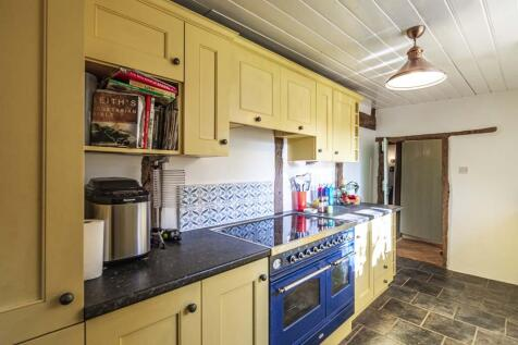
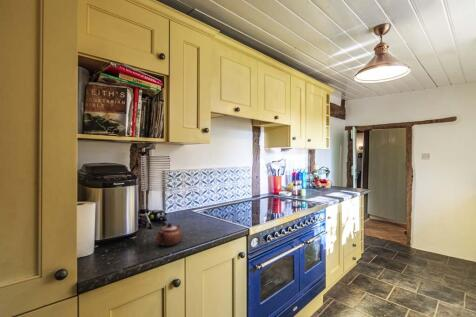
+ teapot (168, 233)
